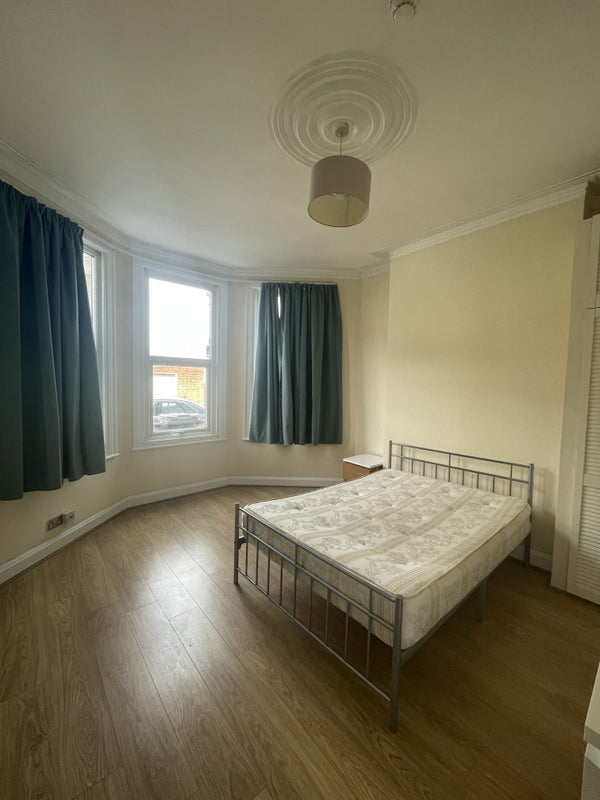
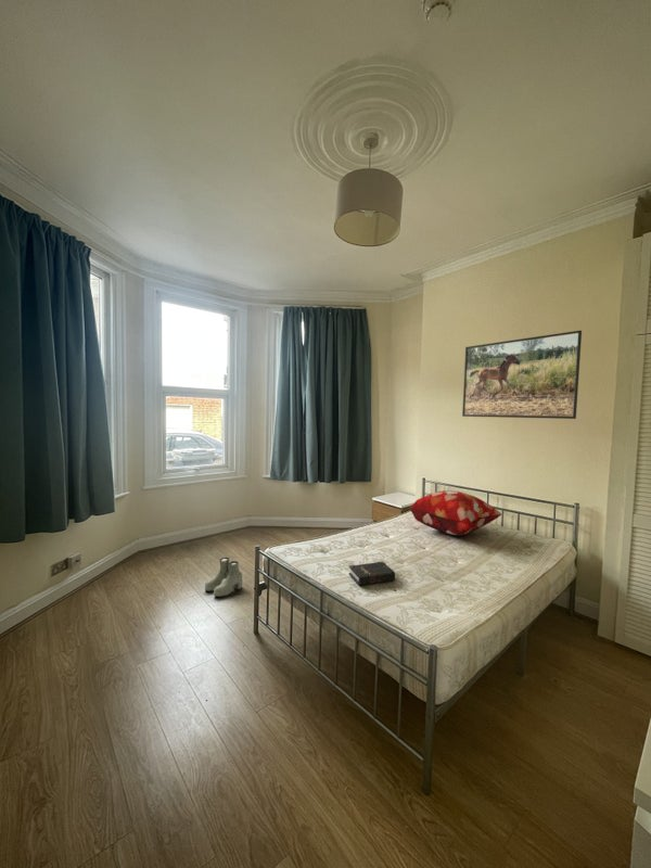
+ decorative pillow (455, 511)
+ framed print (514, 379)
+ hardback book (371, 573)
+ boots (224, 575)
